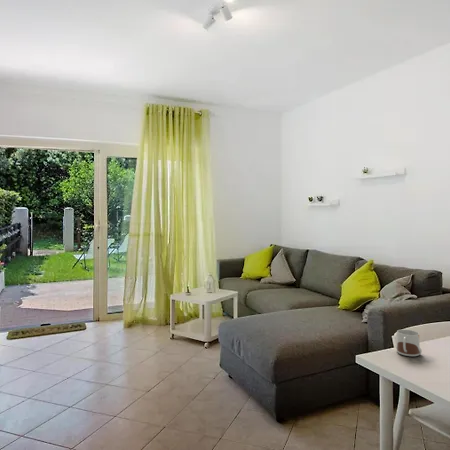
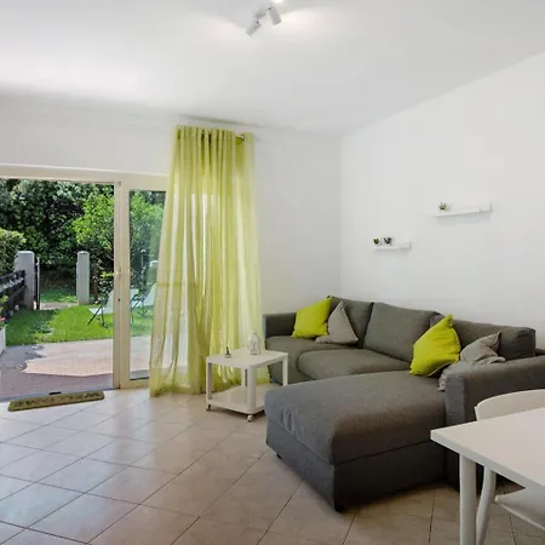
- mug (407, 343)
